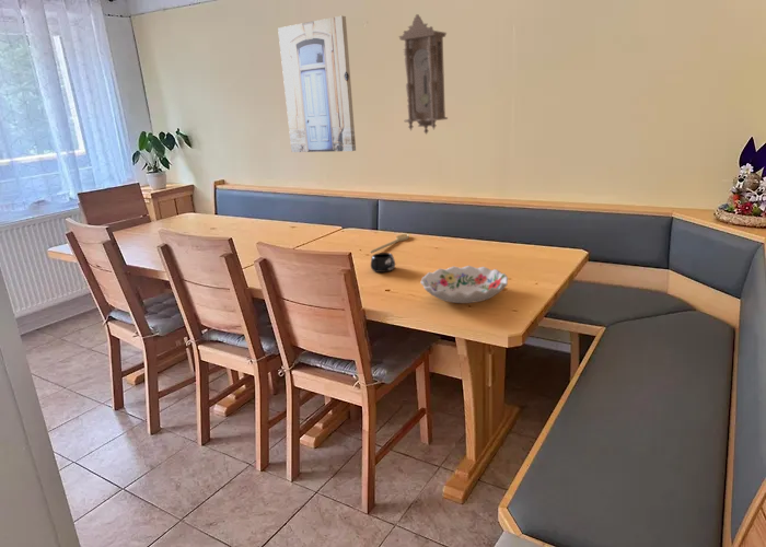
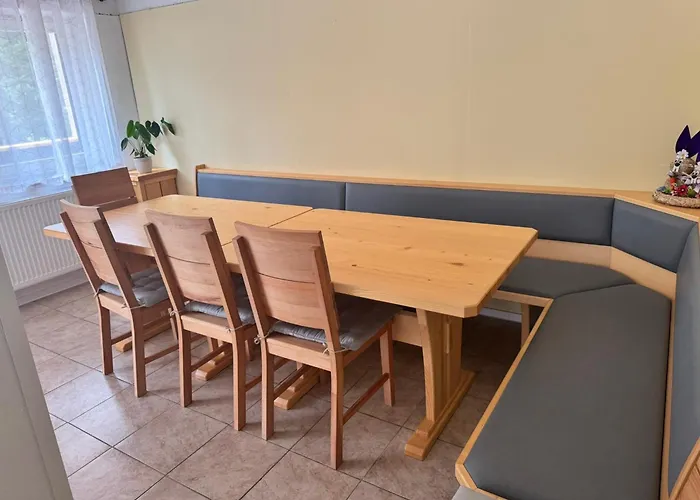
- wall art (316, 89)
- mug (381, 263)
- decorative bowl (464, 287)
- pendulum clock (423, 75)
- spoon (390, 243)
